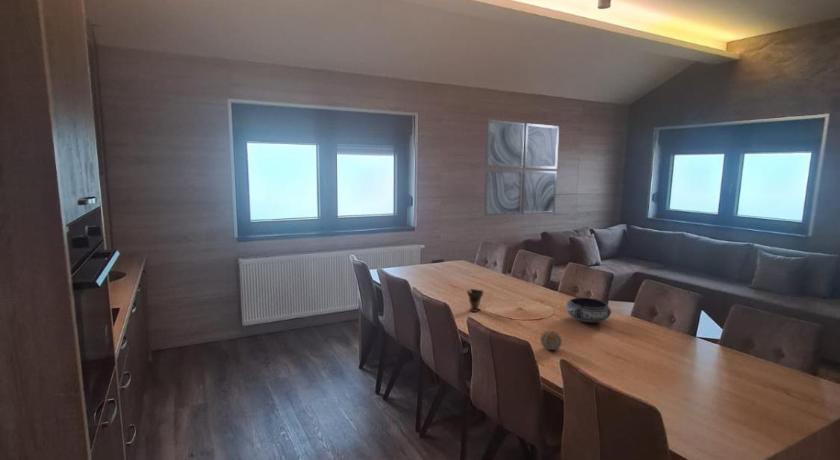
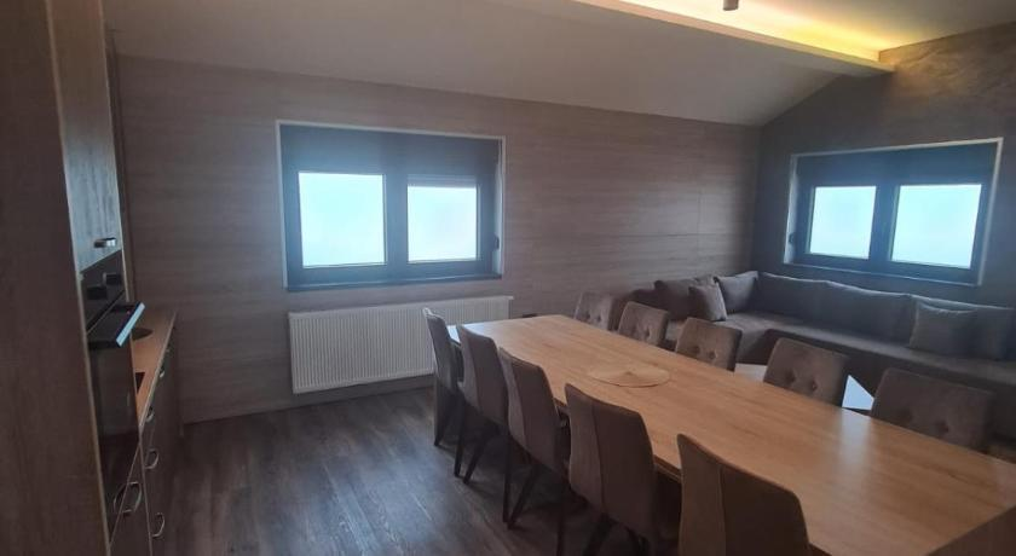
- cup (474, 300)
- fruit (550, 340)
- bowl (588, 311)
- wall art (523, 167)
